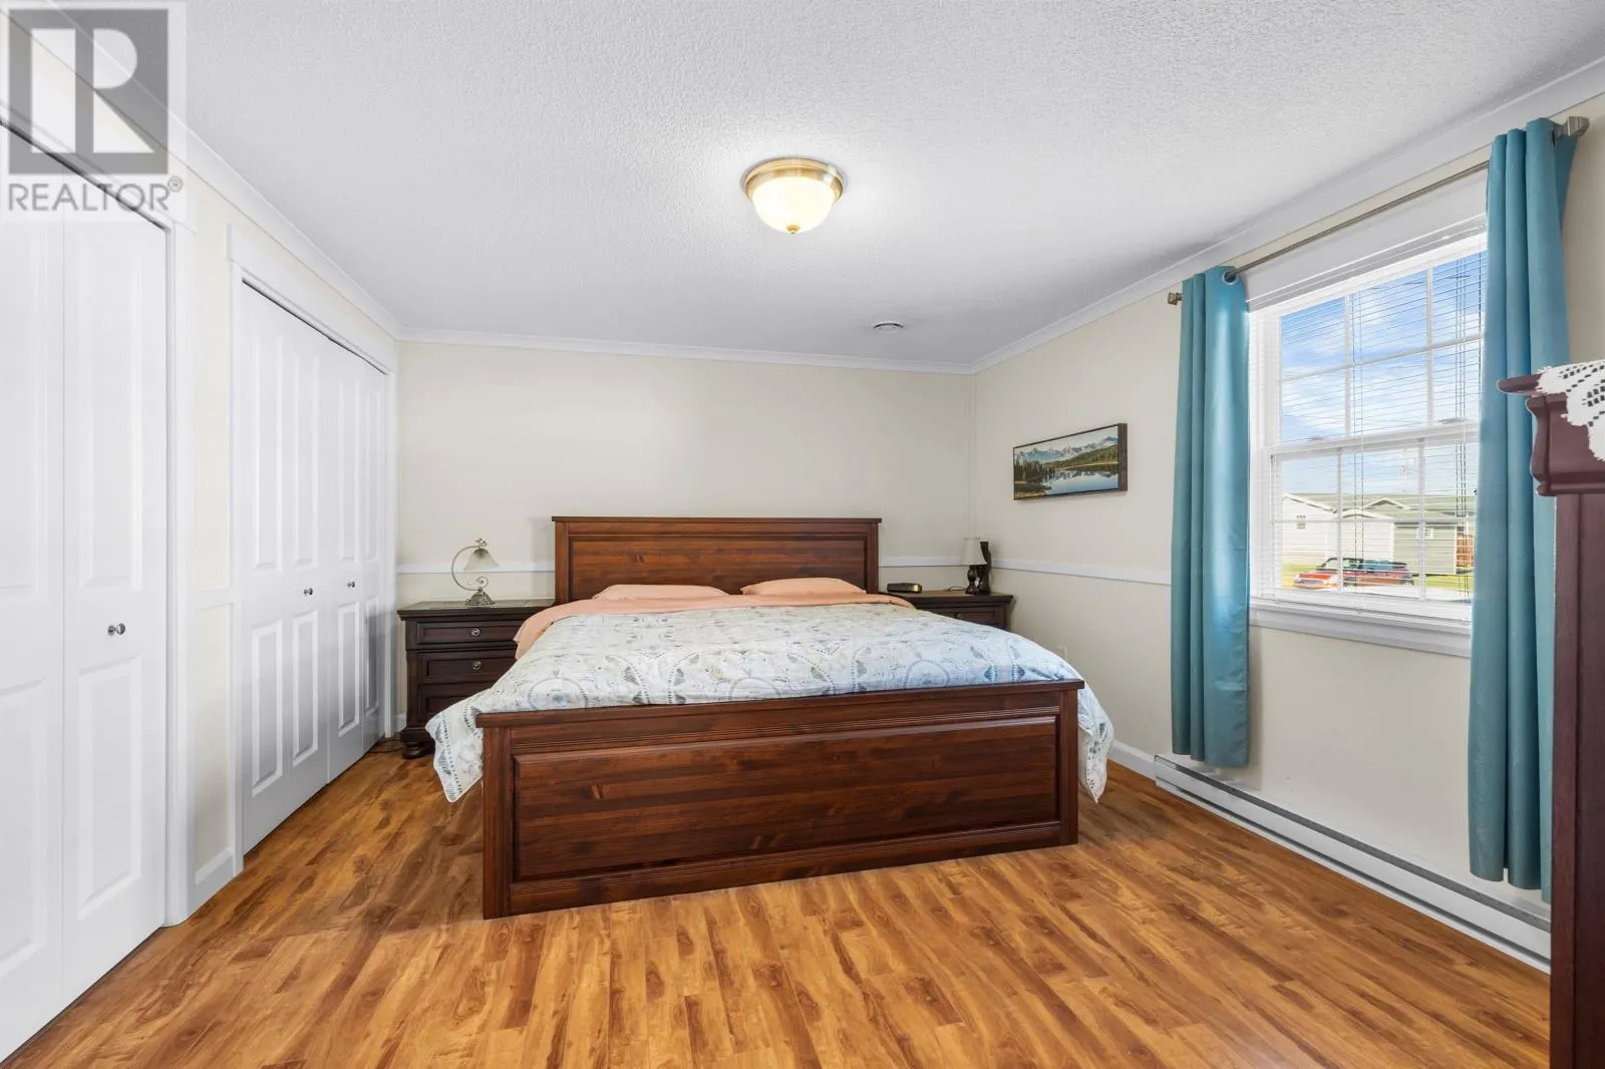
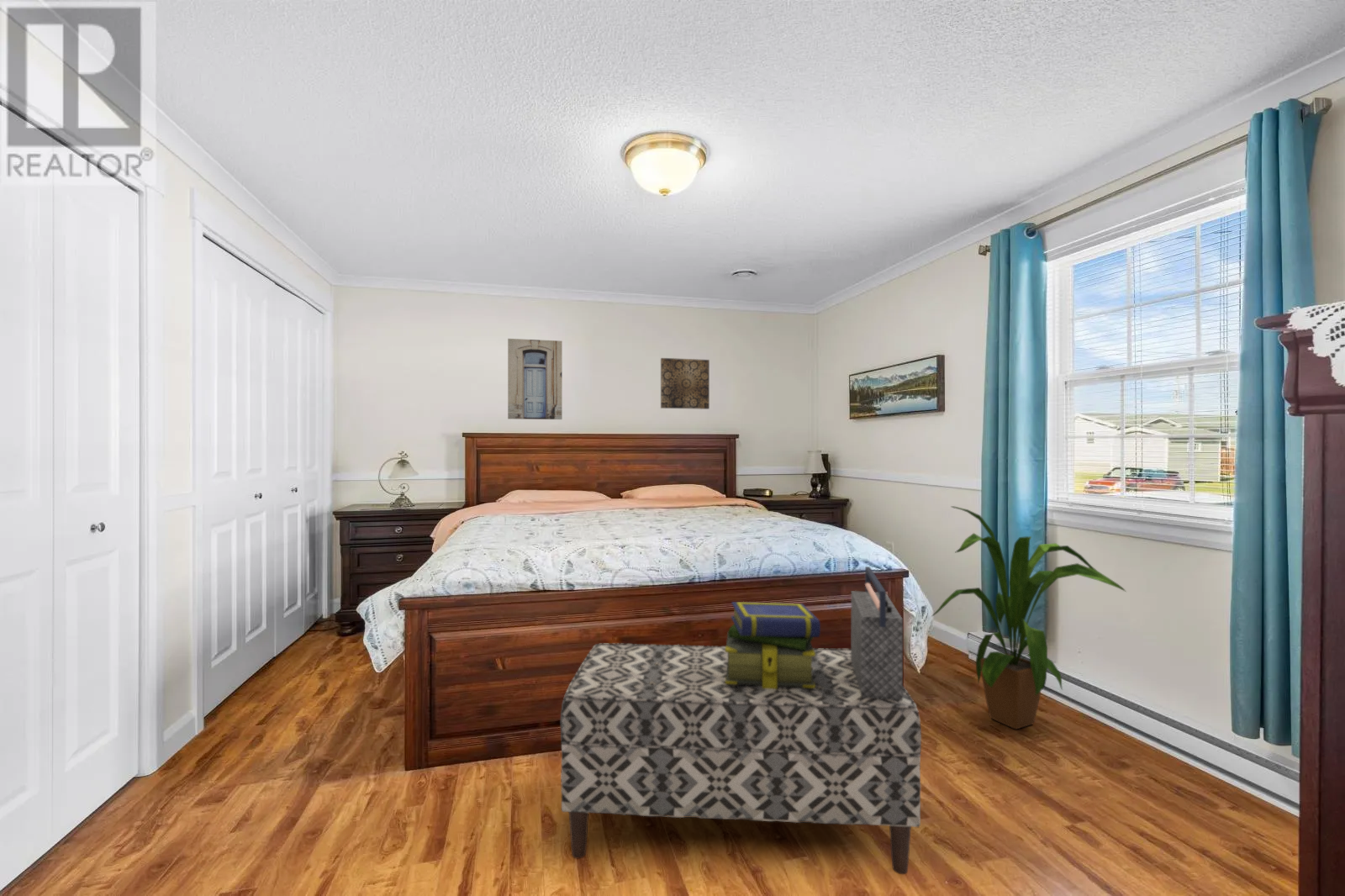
+ bench (734, 745)
+ house plant (1027, 620)
+ wall art (535, 379)
+ handbag (874, 627)
+ wall art (684, 383)
+ stack of books (771, 640)
